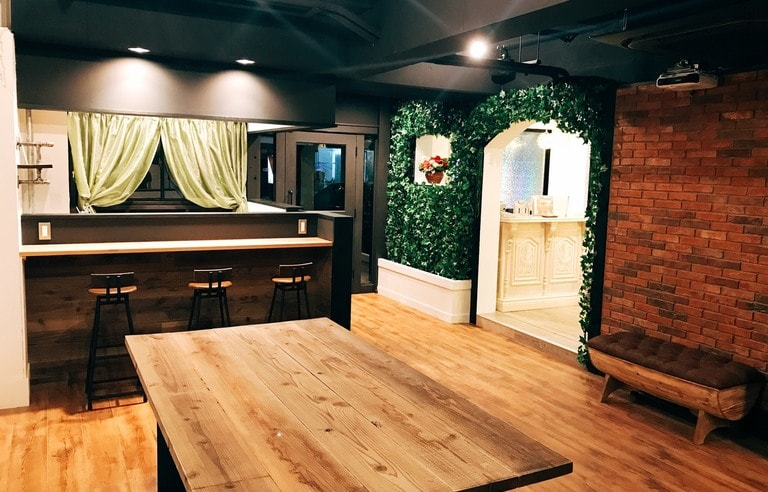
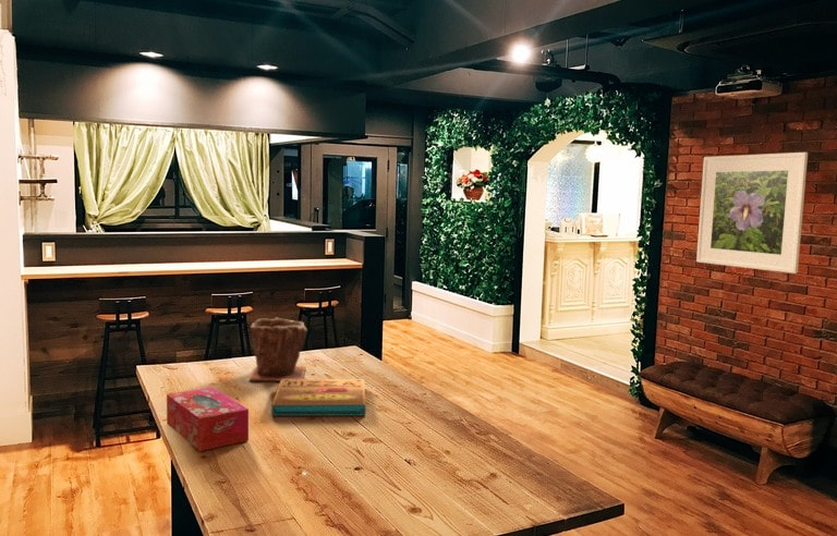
+ plant pot (278, 348)
+ pizza box (320, 395)
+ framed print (748, 211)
+ tissue box (206, 416)
